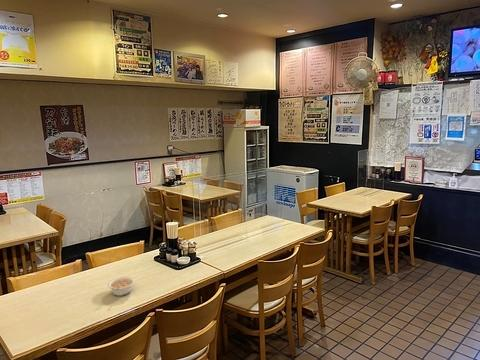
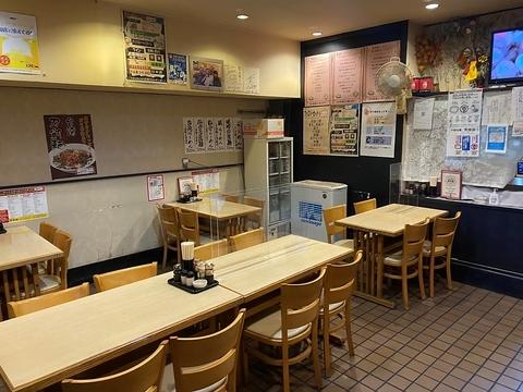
- legume (121, 286)
